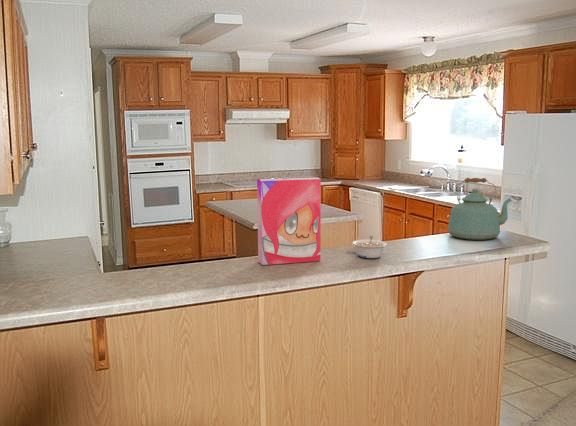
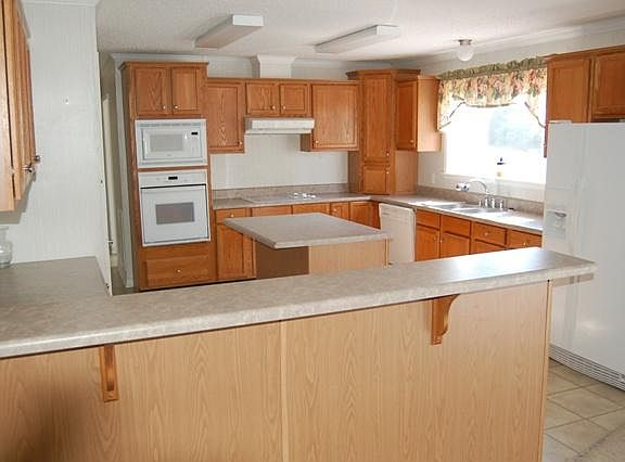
- cereal box (289, 220)
- kettle (479, 207)
- legume (368, 247)
